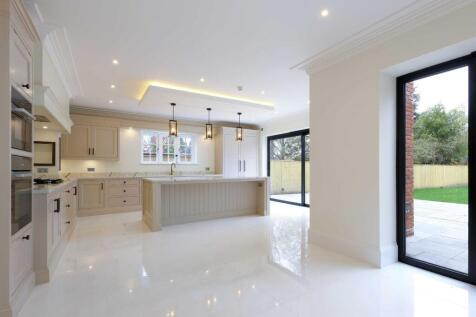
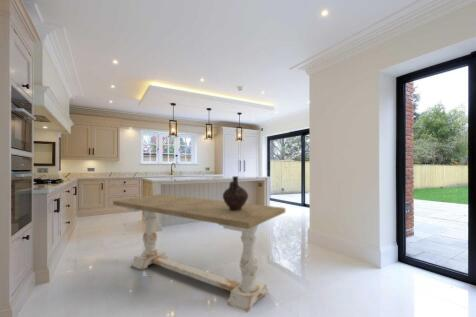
+ dining table (194, 219)
+ ceramic jug (235, 192)
